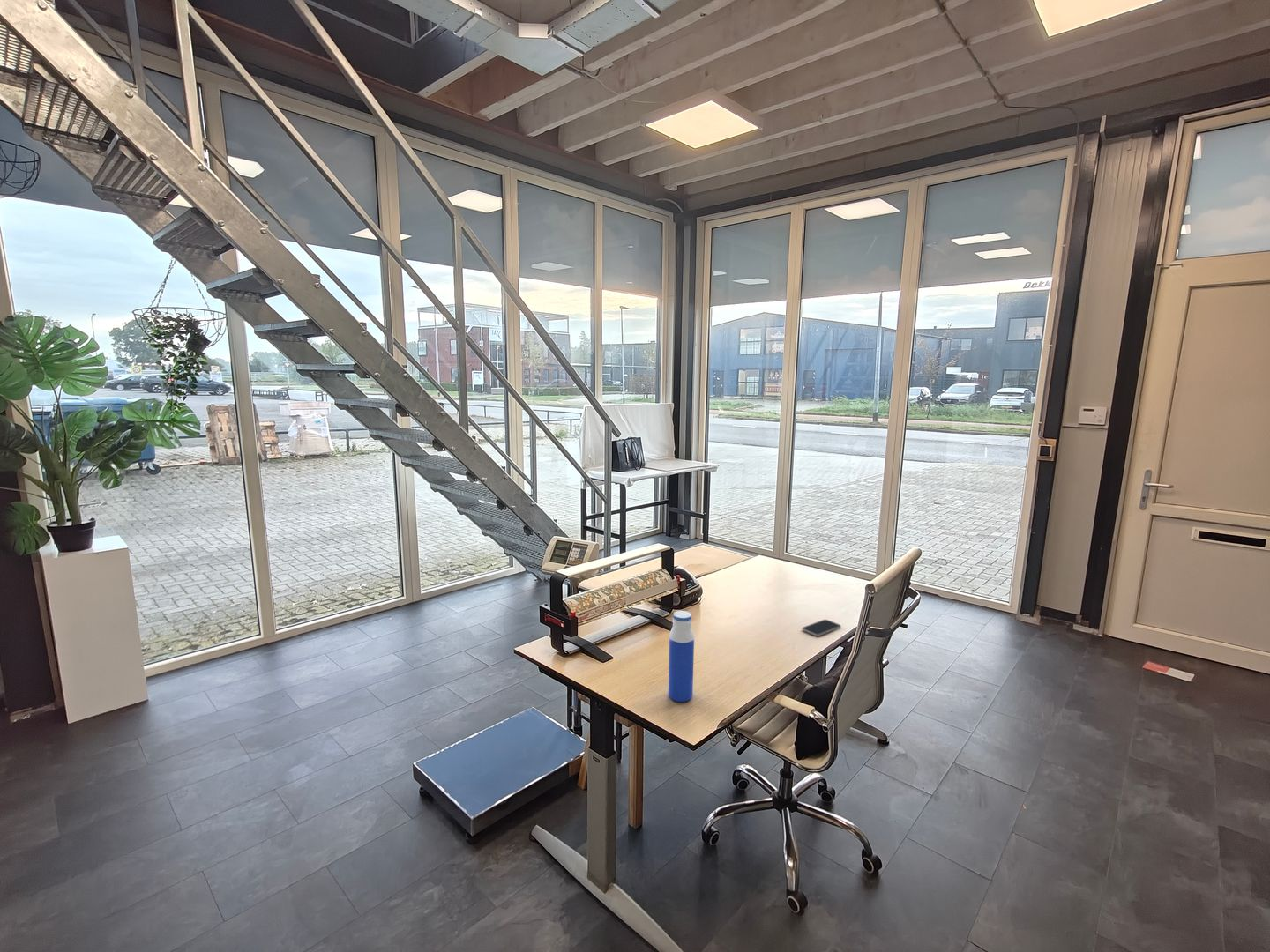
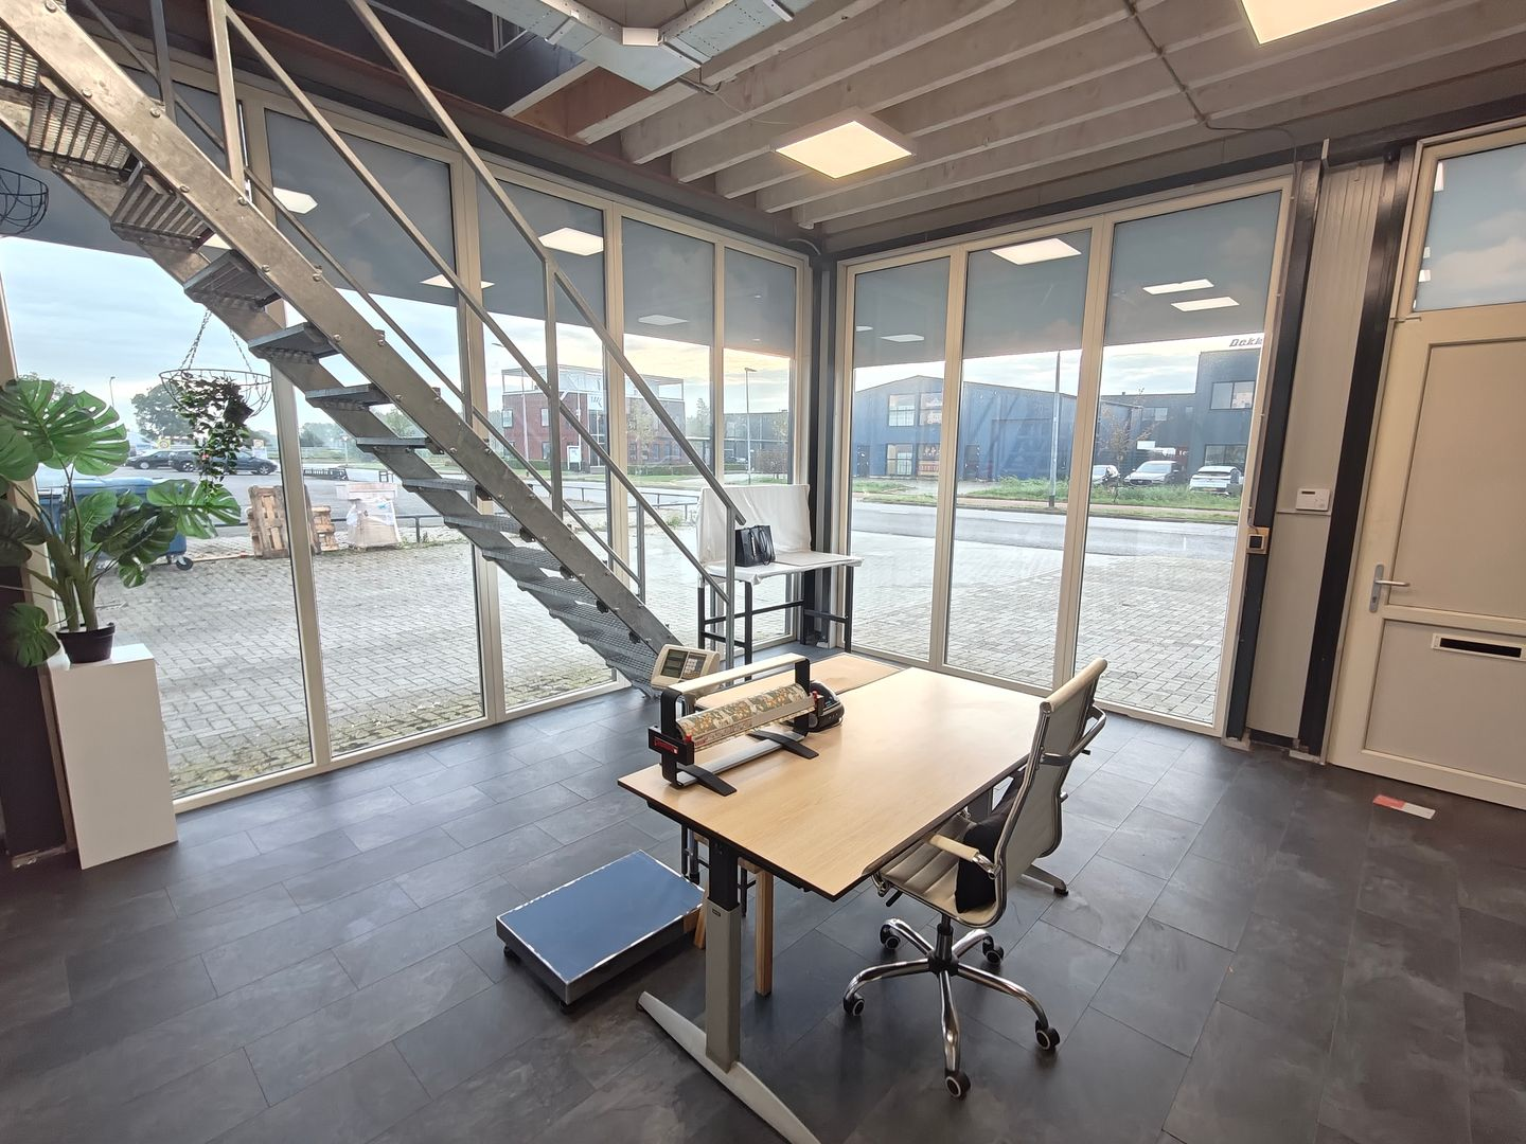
- smartphone (821, 627)
- water bottle (681, 655)
